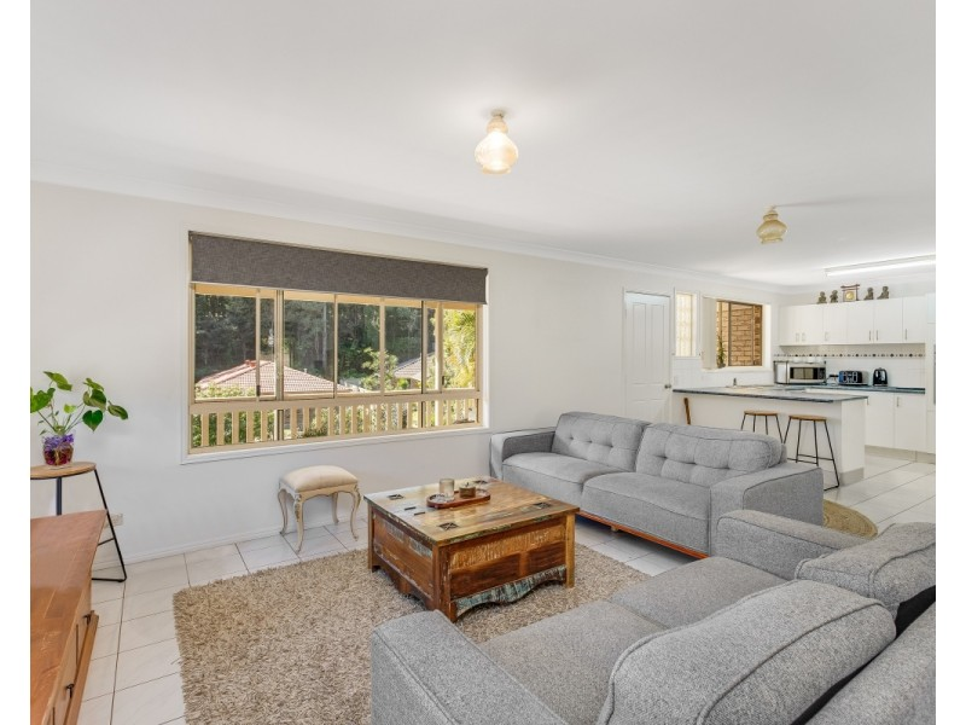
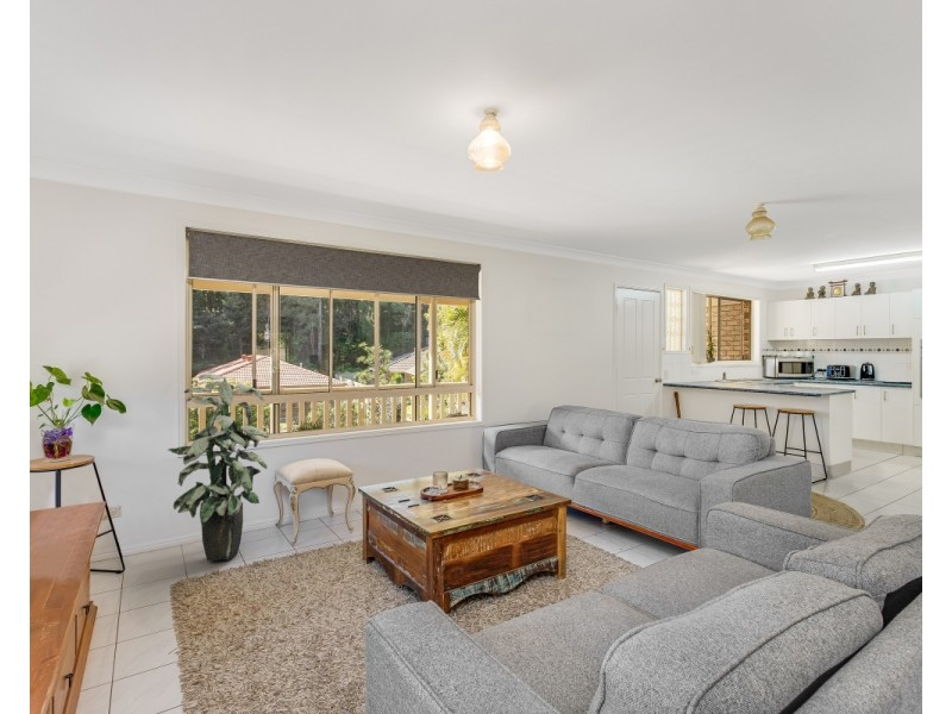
+ indoor plant (218, 464)
